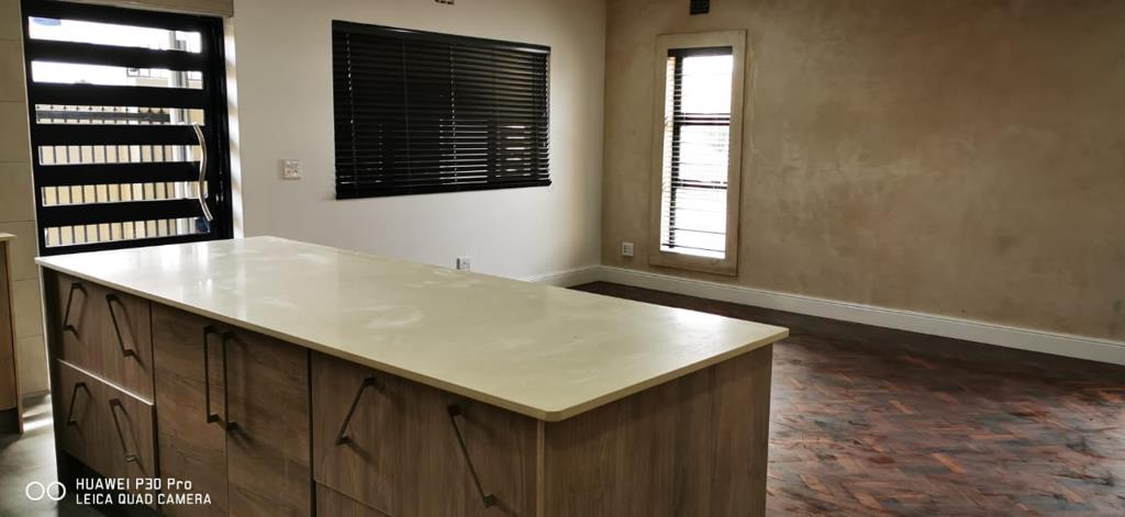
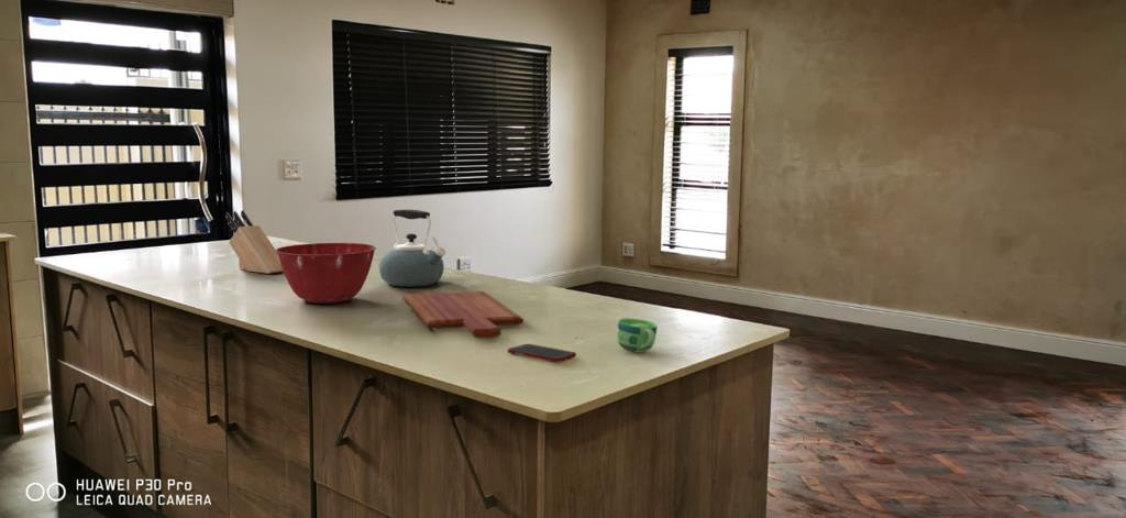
+ cutting board (460, 309)
+ kettle (416, 246)
+ mixing bowl (327, 273)
+ cell phone (541, 352)
+ knife block (254, 241)
+ cup (640, 337)
